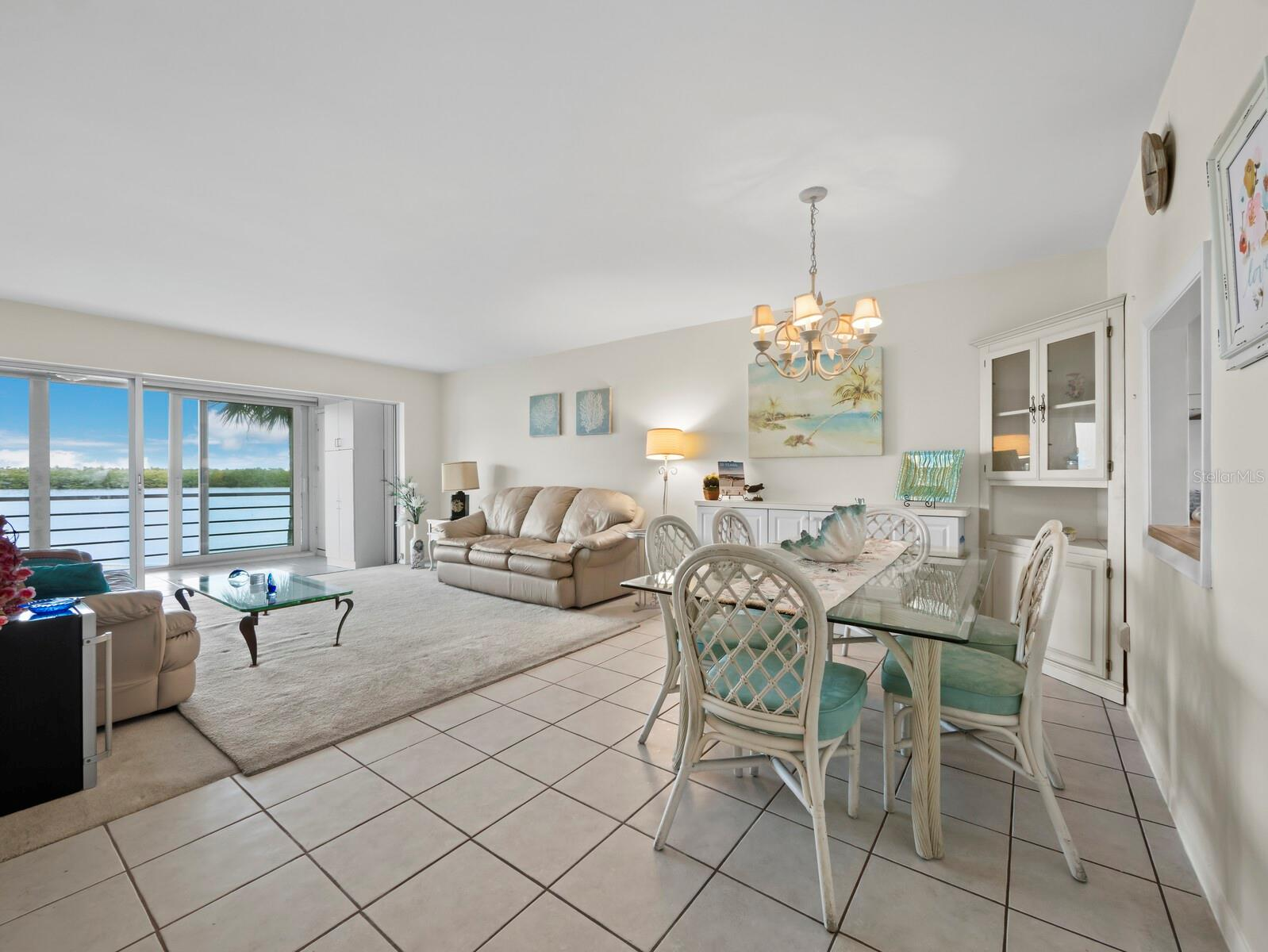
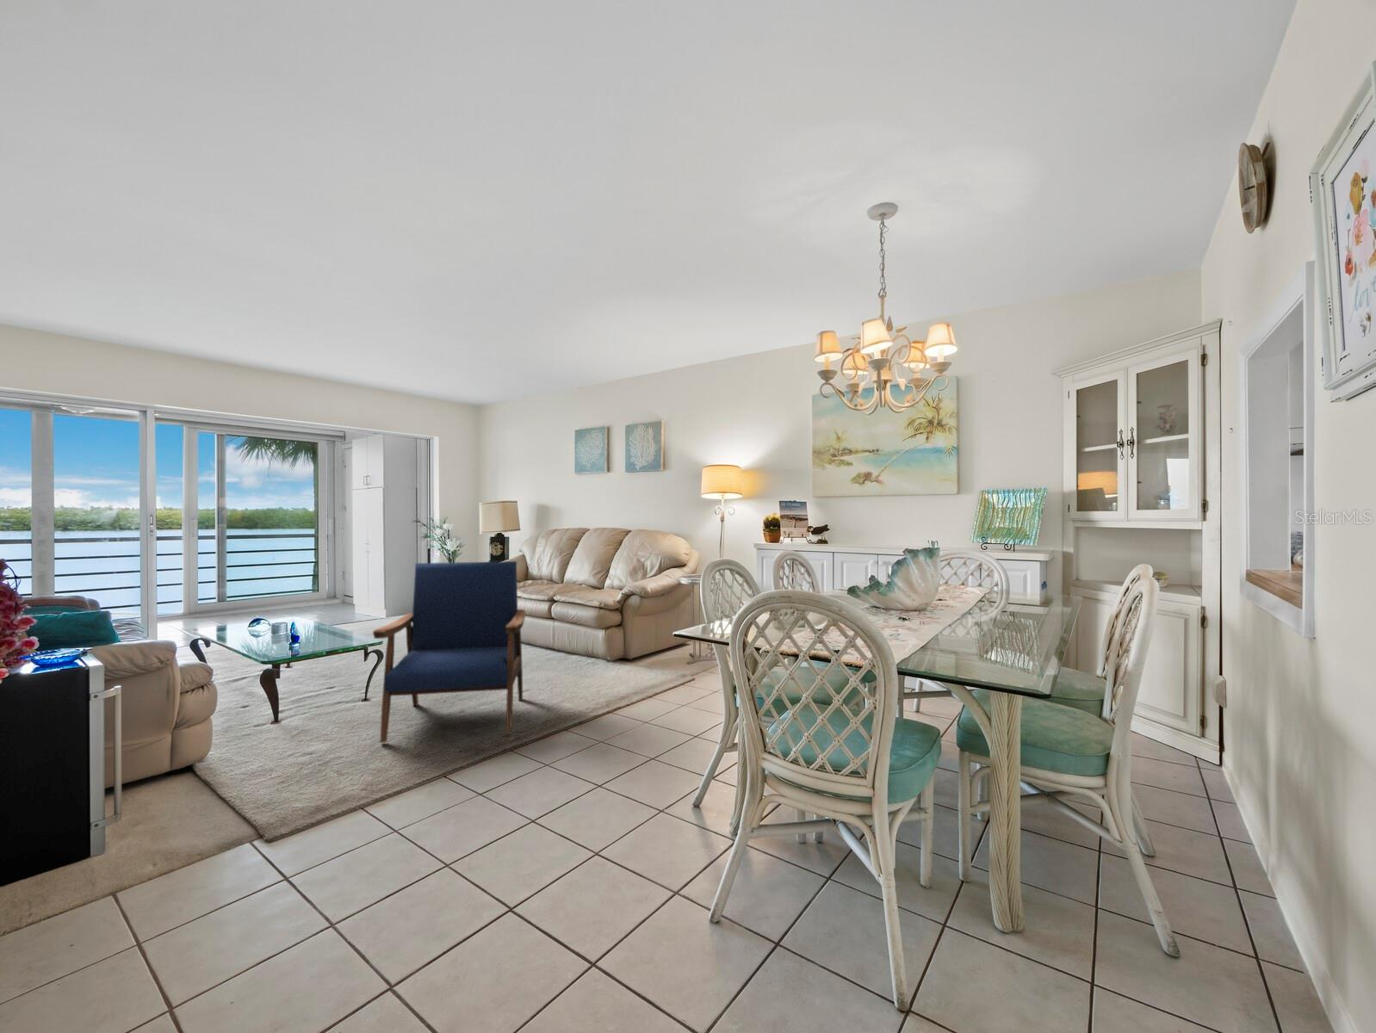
+ armchair (458, 642)
